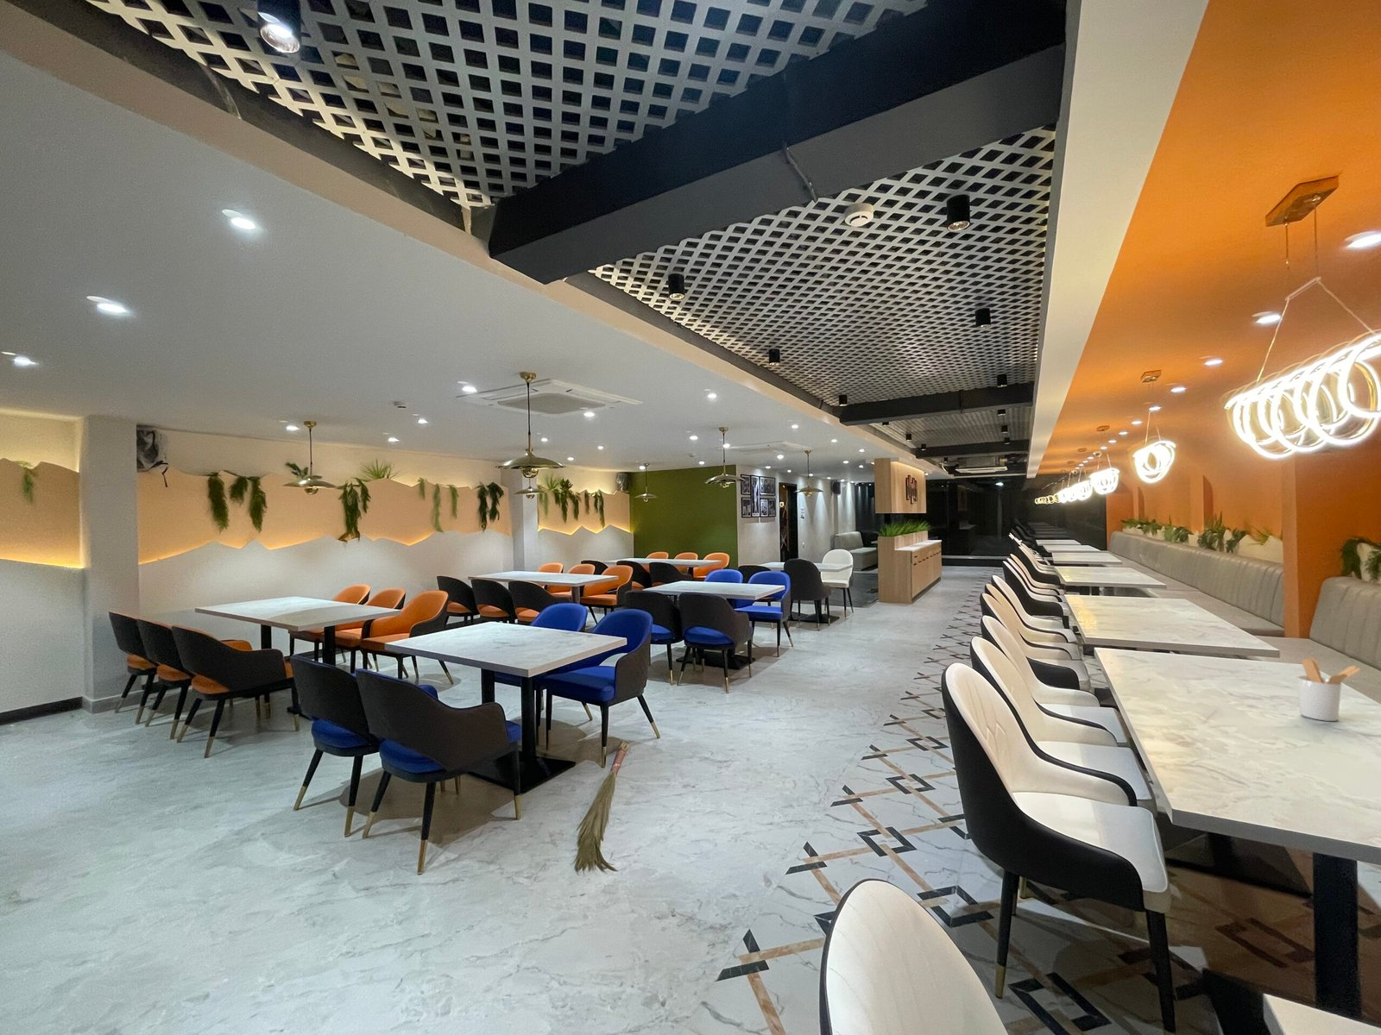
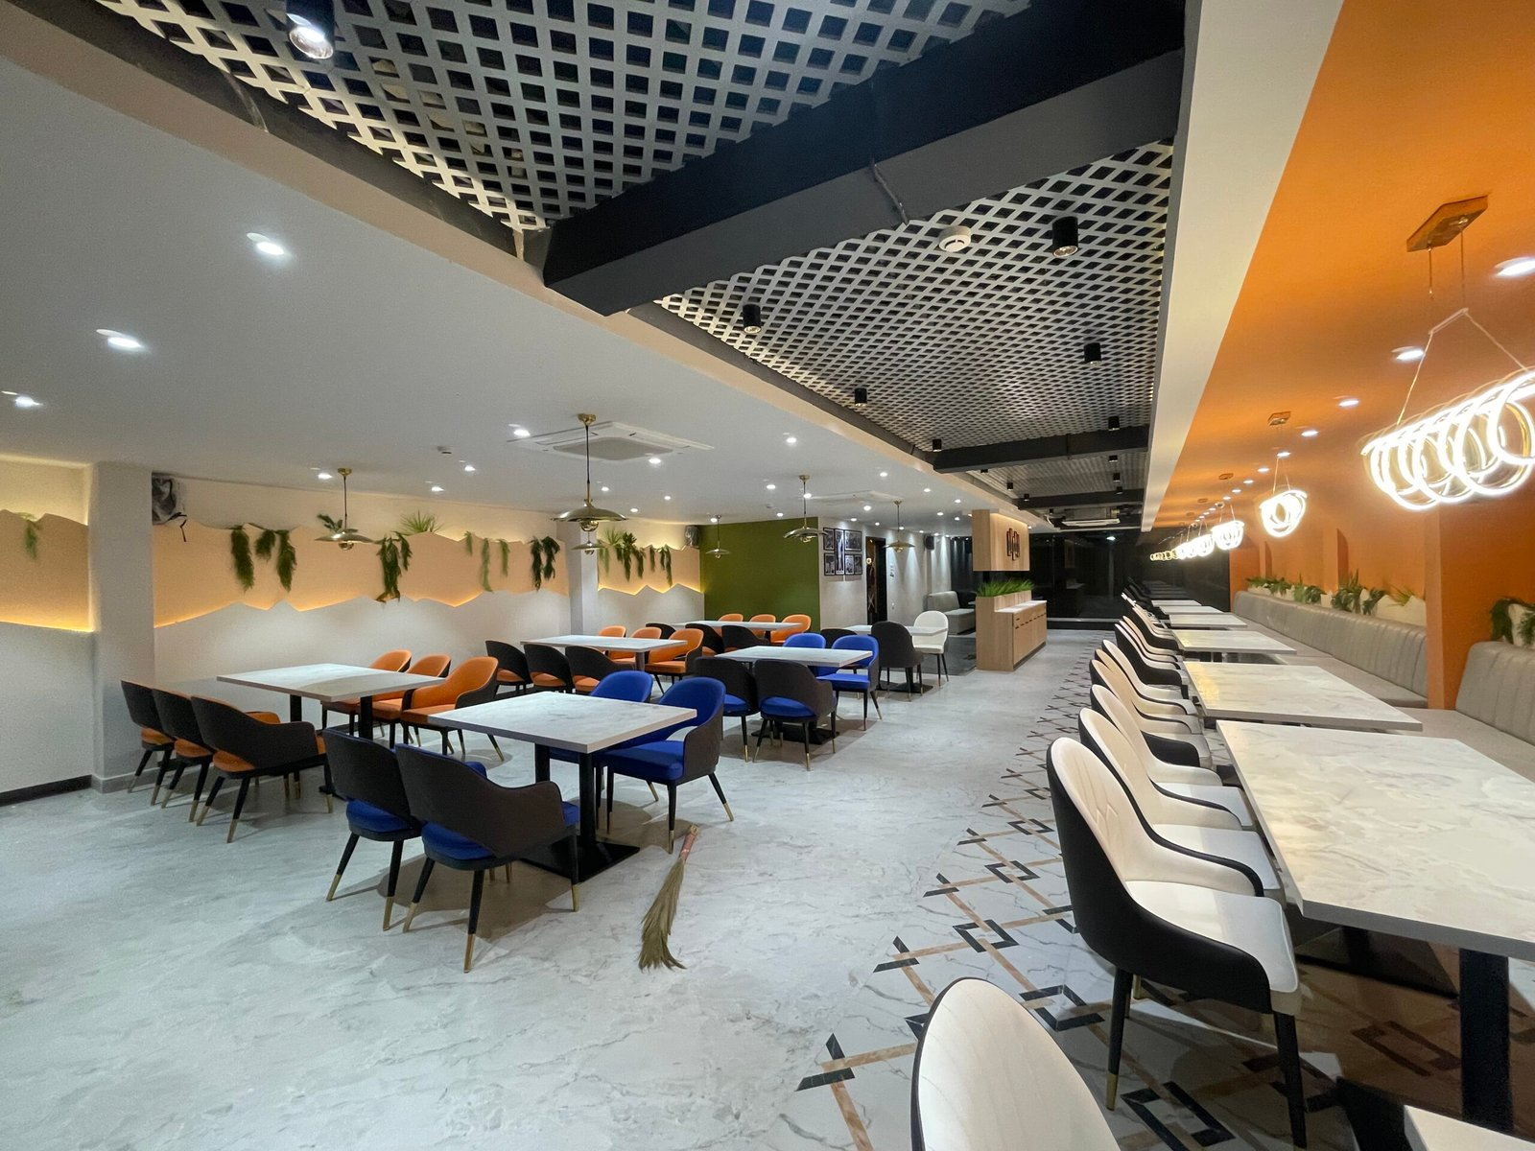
- utensil holder (1329, 690)
